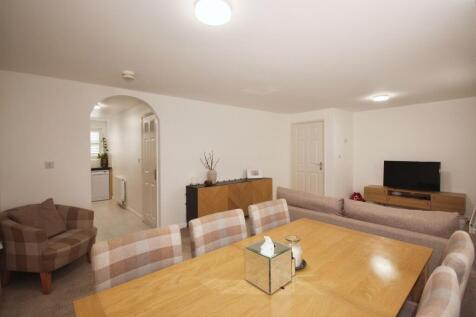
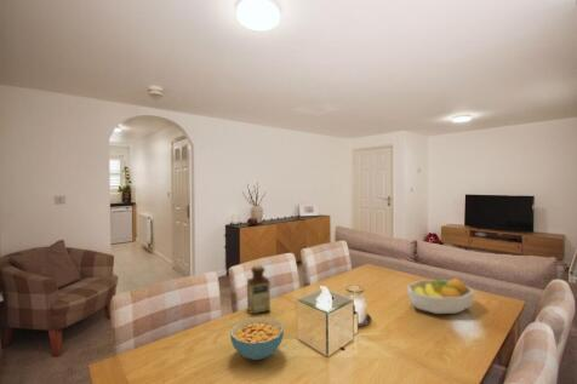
+ cereal bowl (257, 342)
+ bottle (258, 288)
+ fruit bowl (439, 293)
